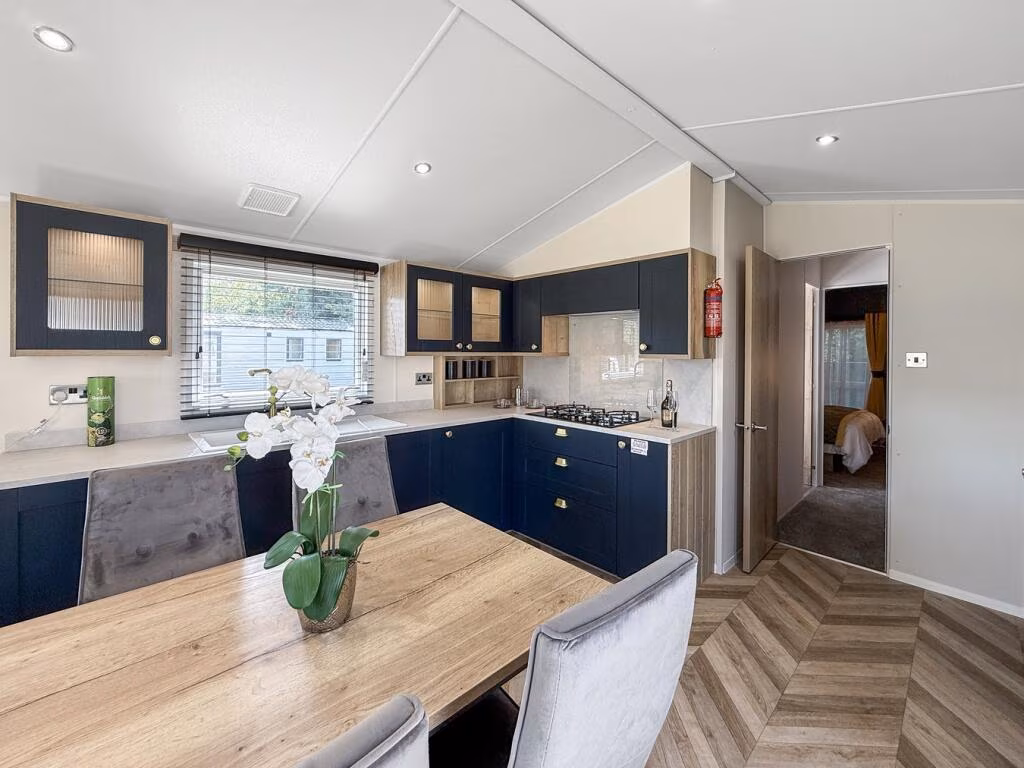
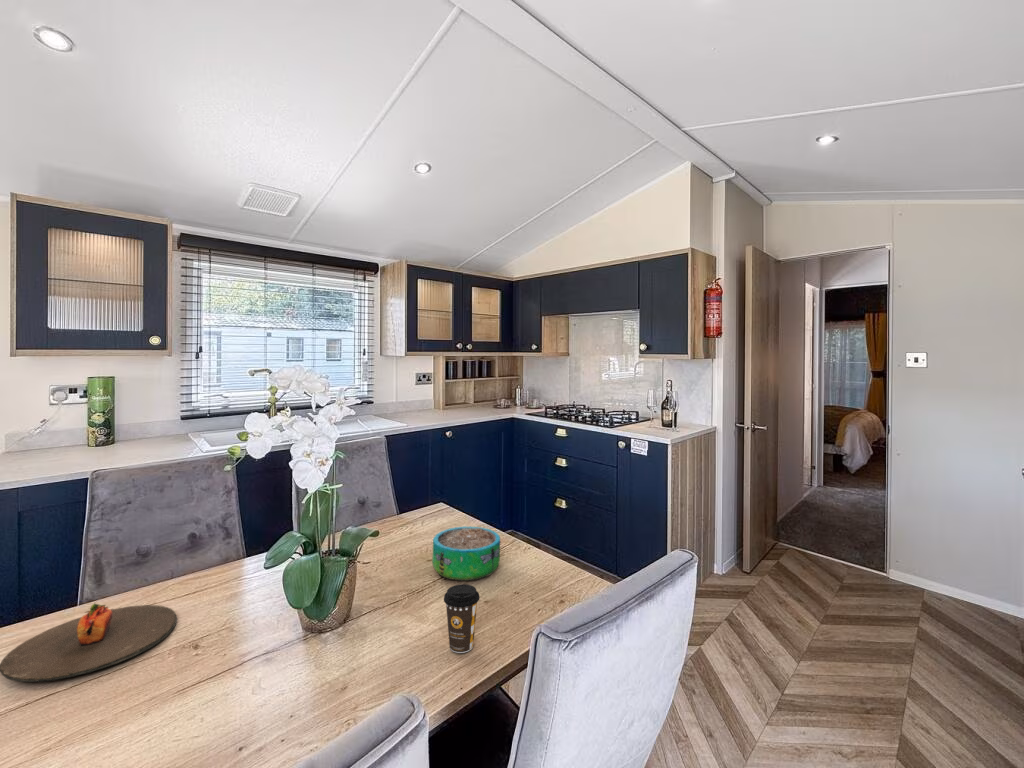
+ decorative bowl (466, 552)
+ coffee cup (461, 618)
+ plate (96, 622)
